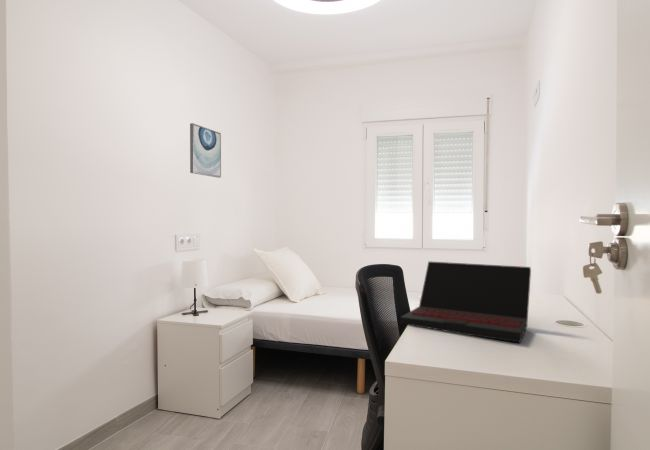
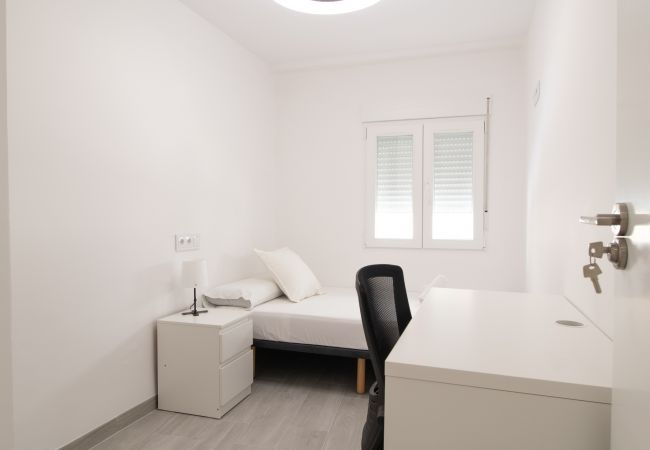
- laptop (467, 295)
- wall art (206, 151)
